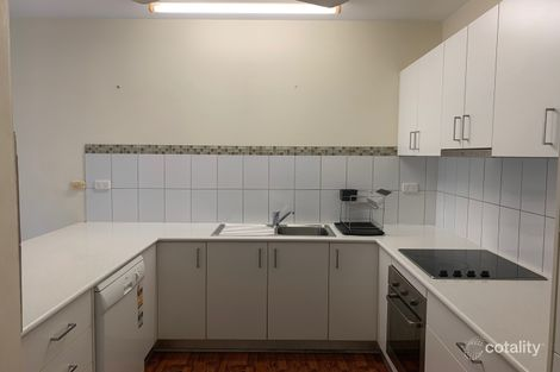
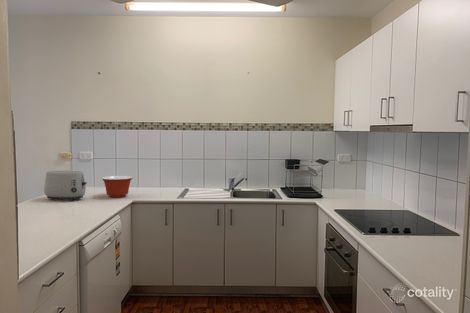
+ toaster (65, 185)
+ mixing bowl (117, 186)
